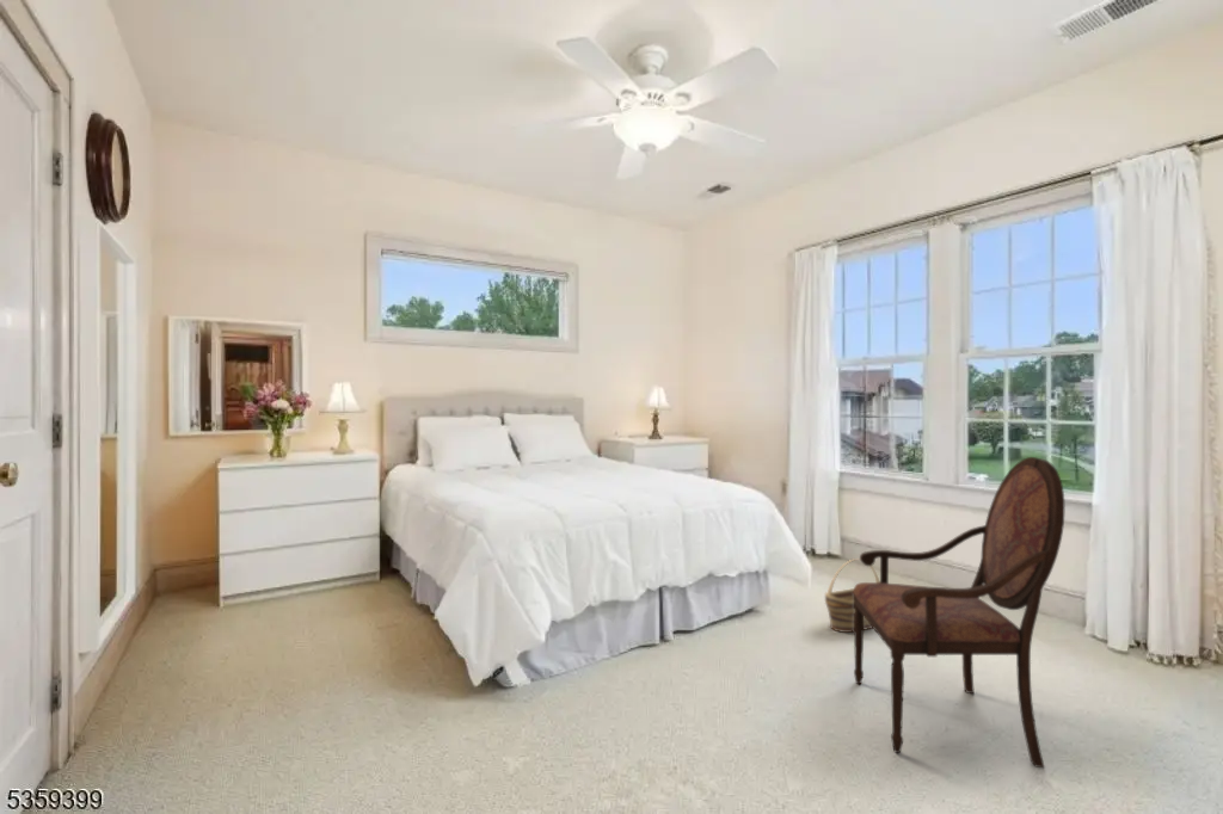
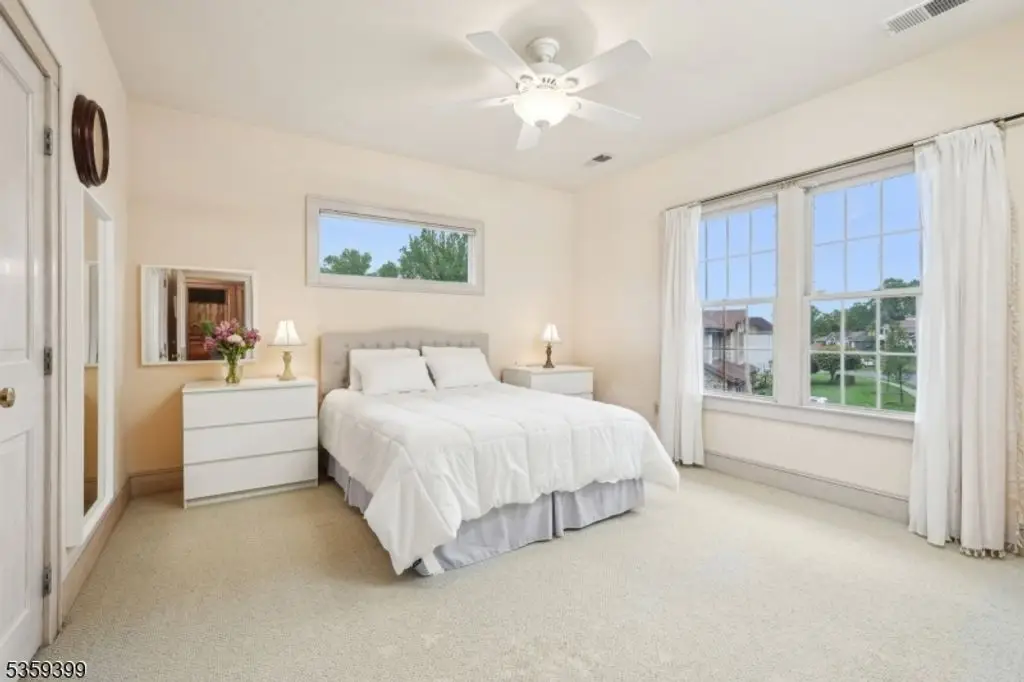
- basket (853, 593)
- armchair (953, 588)
